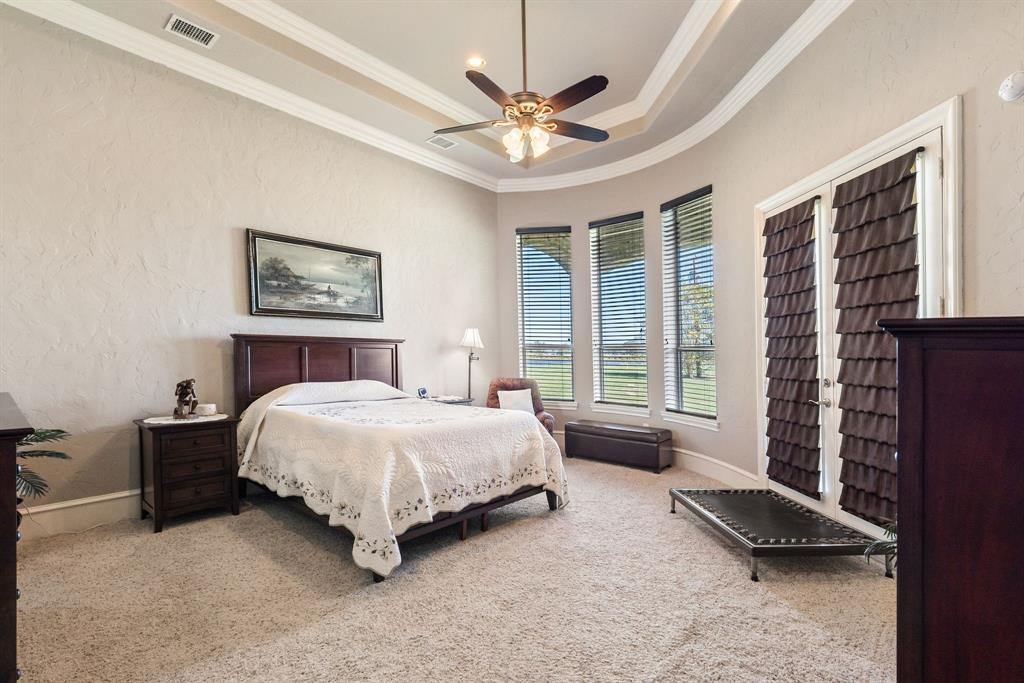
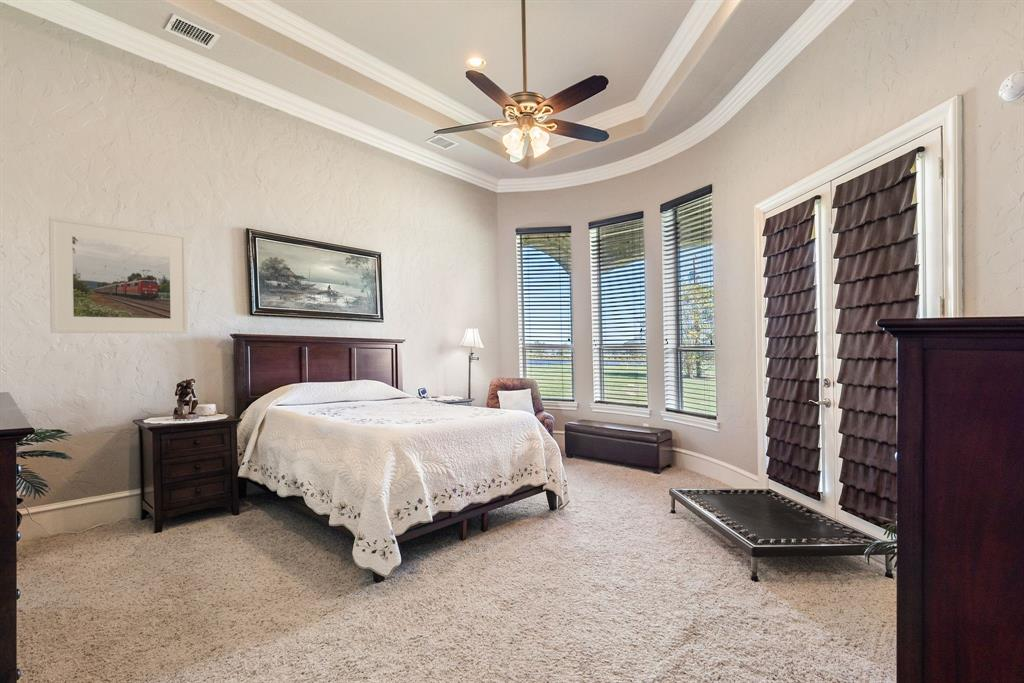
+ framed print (124, 279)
